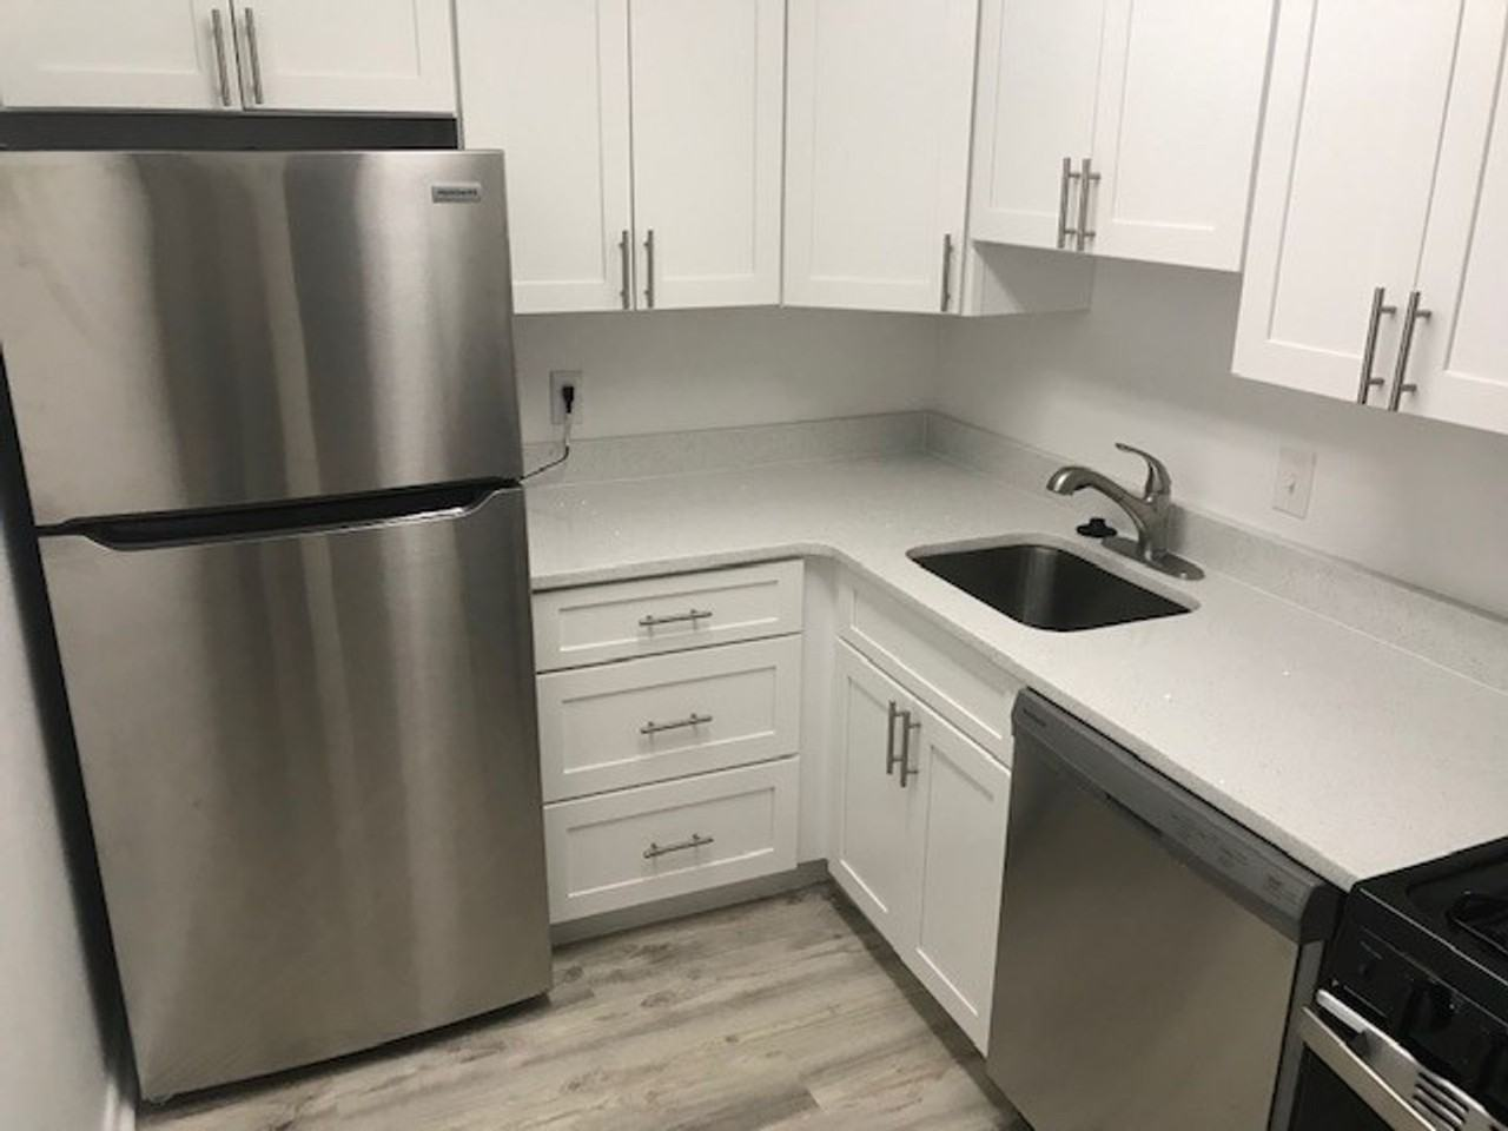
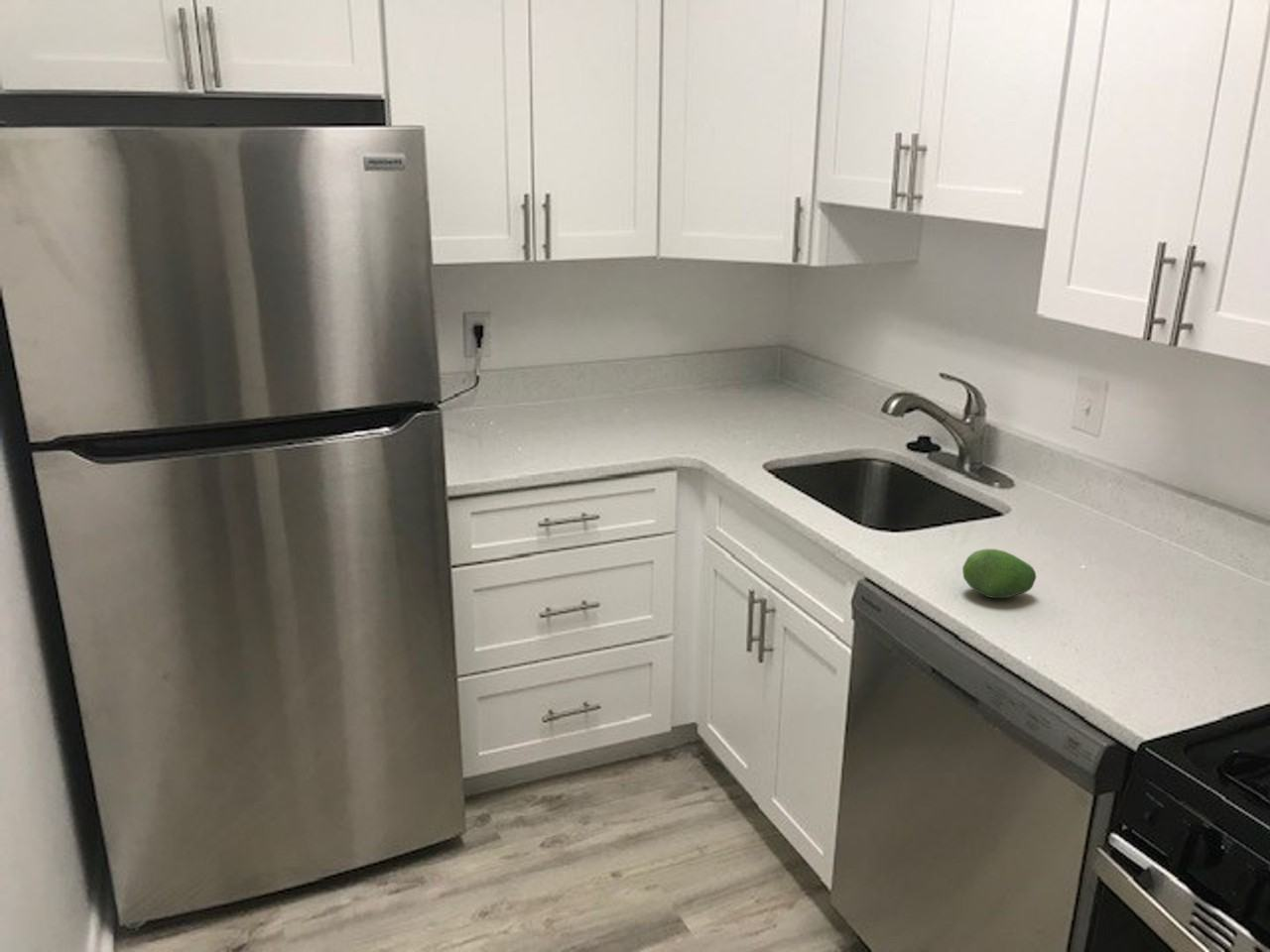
+ fruit (998, 572)
